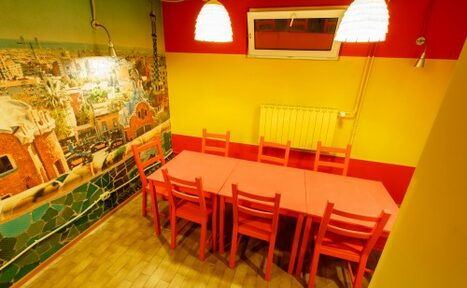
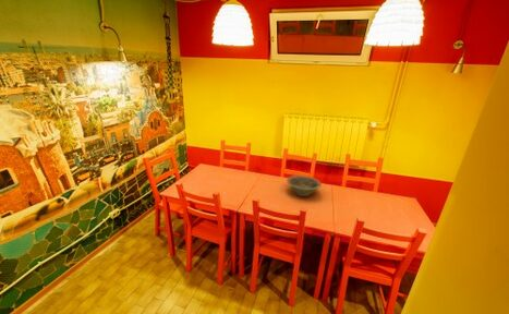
+ decorative bowl (303, 188)
